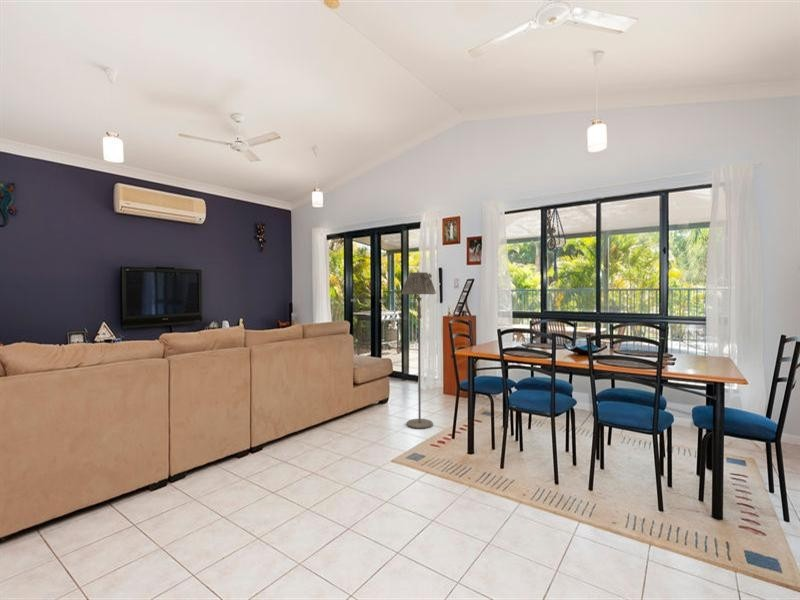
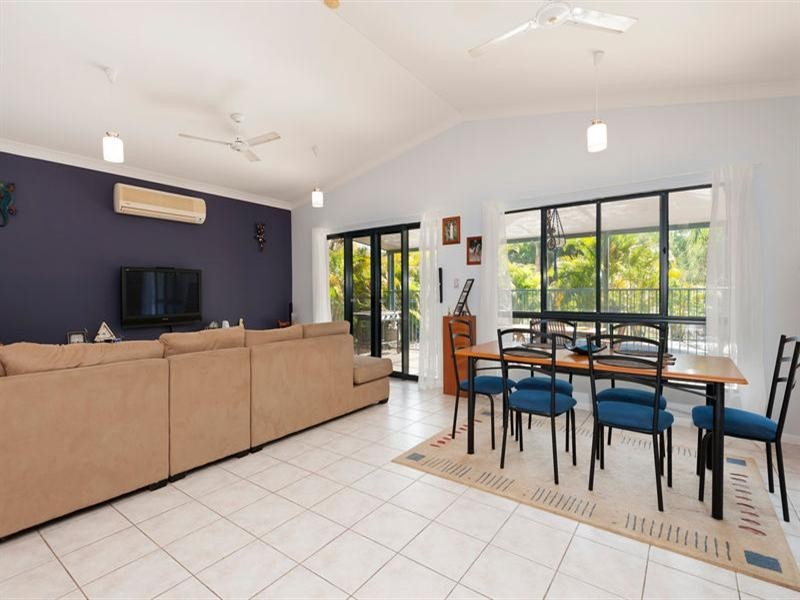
- floor lamp (419, 348)
